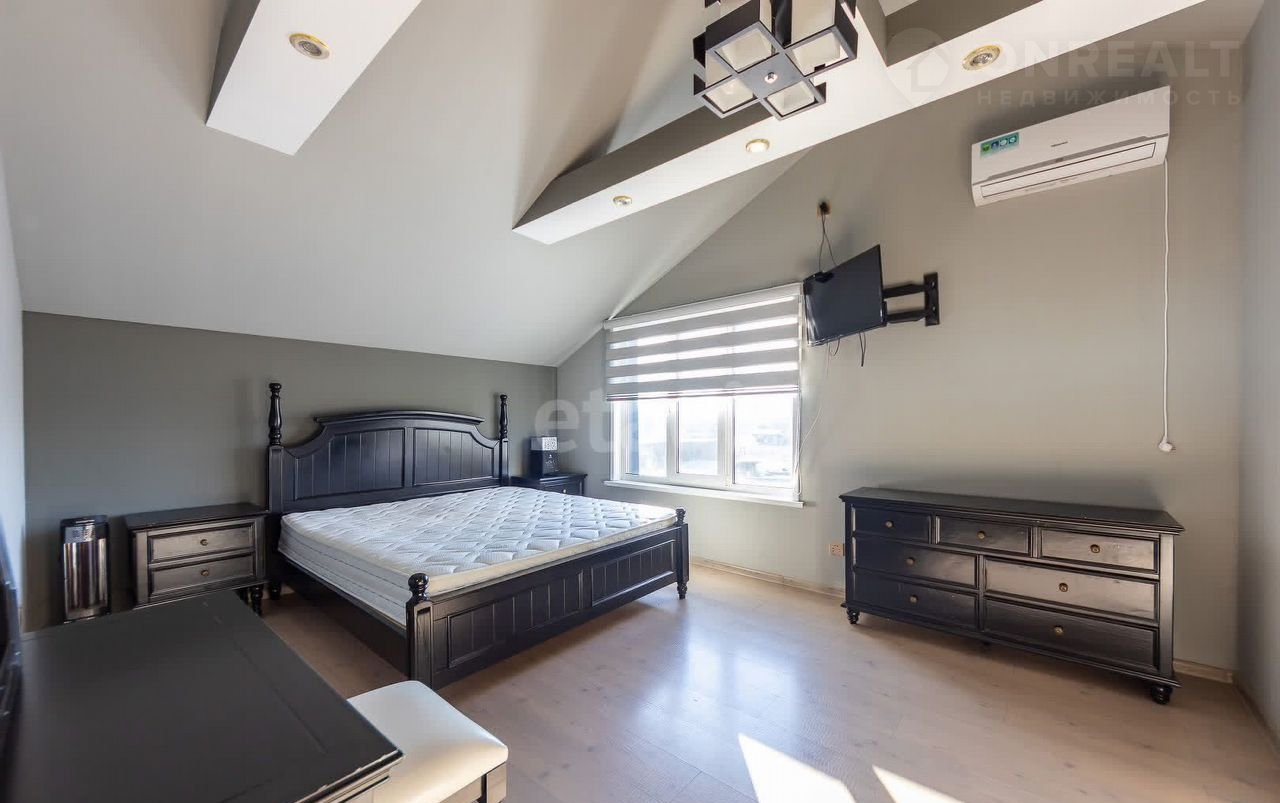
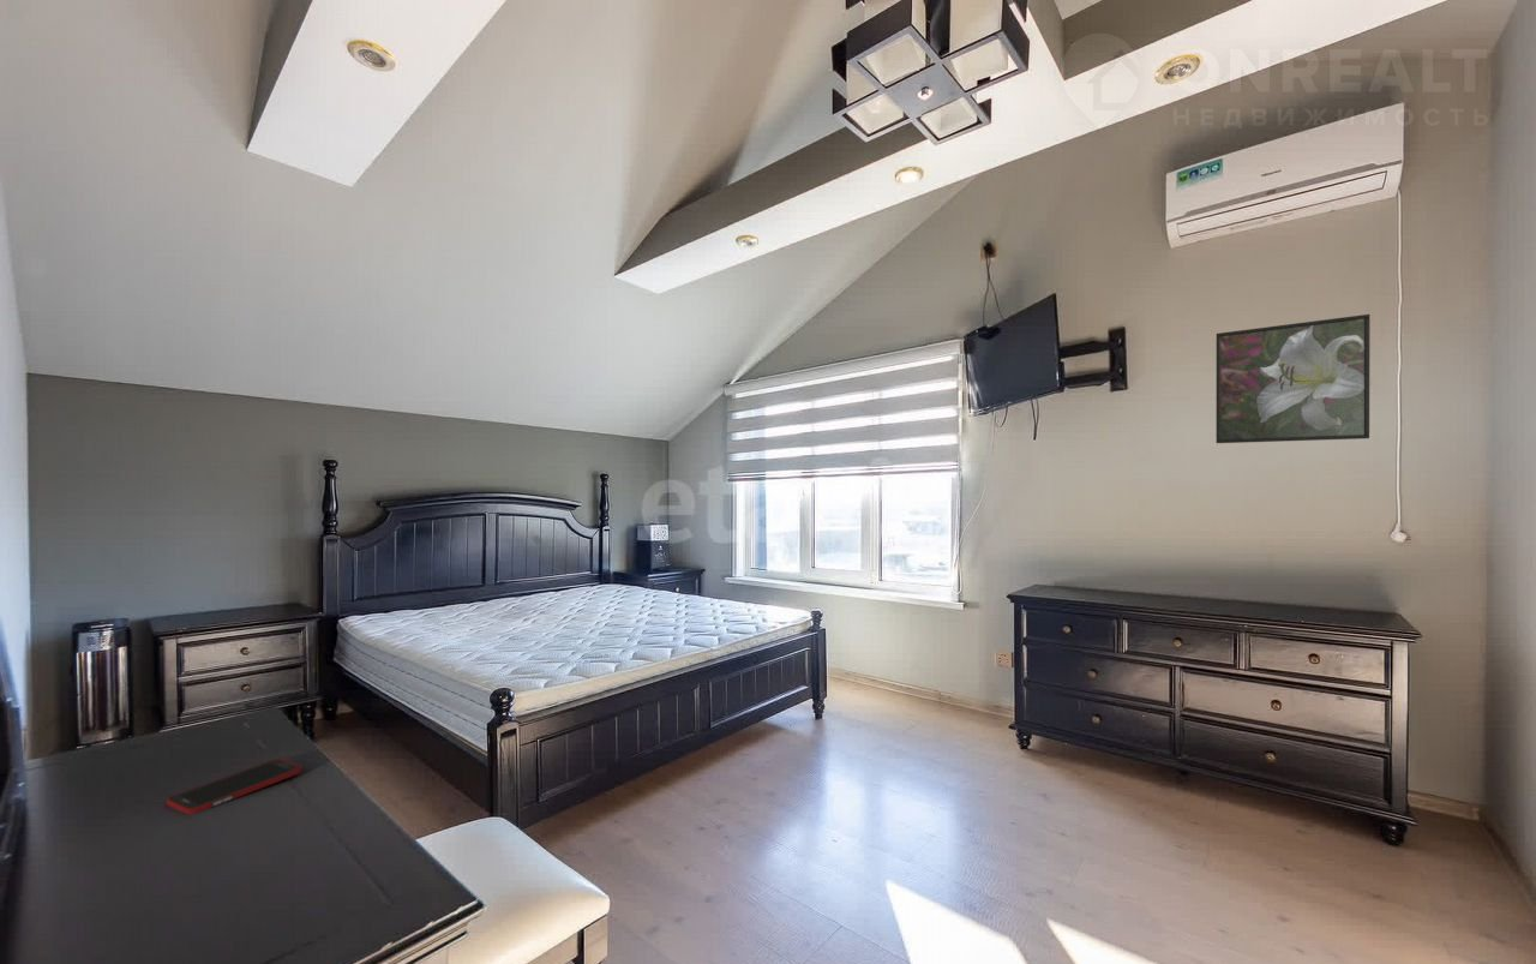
+ cell phone (238, 784)
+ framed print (1288, 382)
